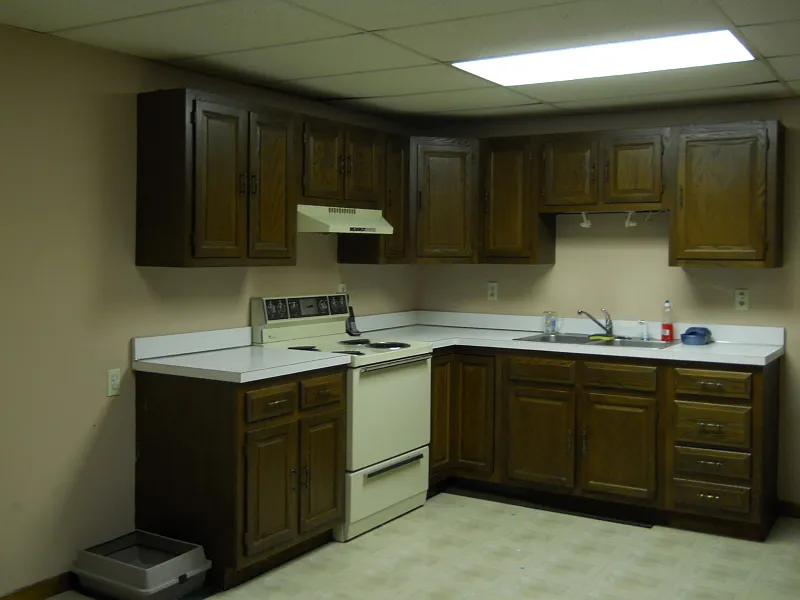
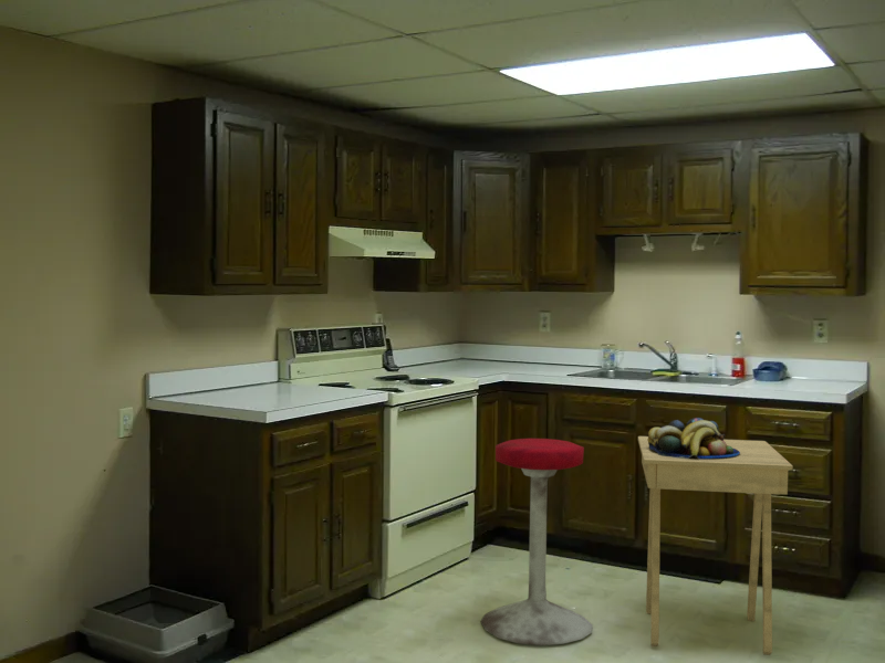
+ side table (751, 540)
+ stool (537, 535)
+ fruit bowl (694, 434)
